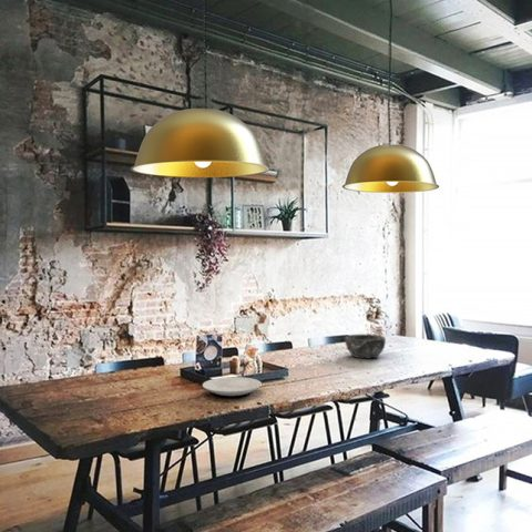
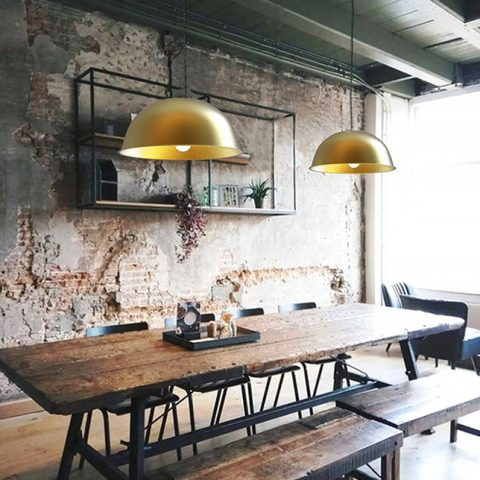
- bowl (365, 346)
- plate (232, 388)
